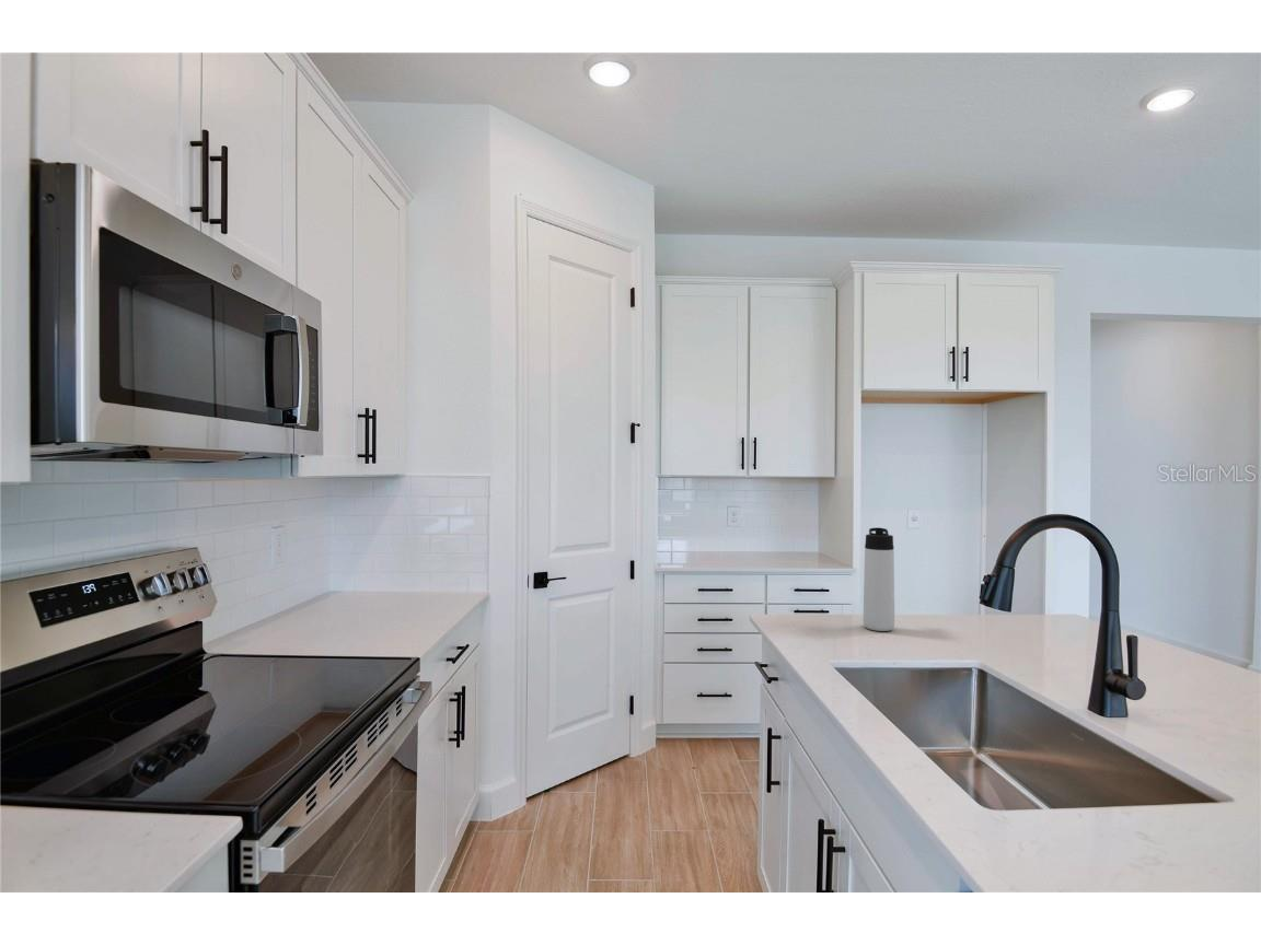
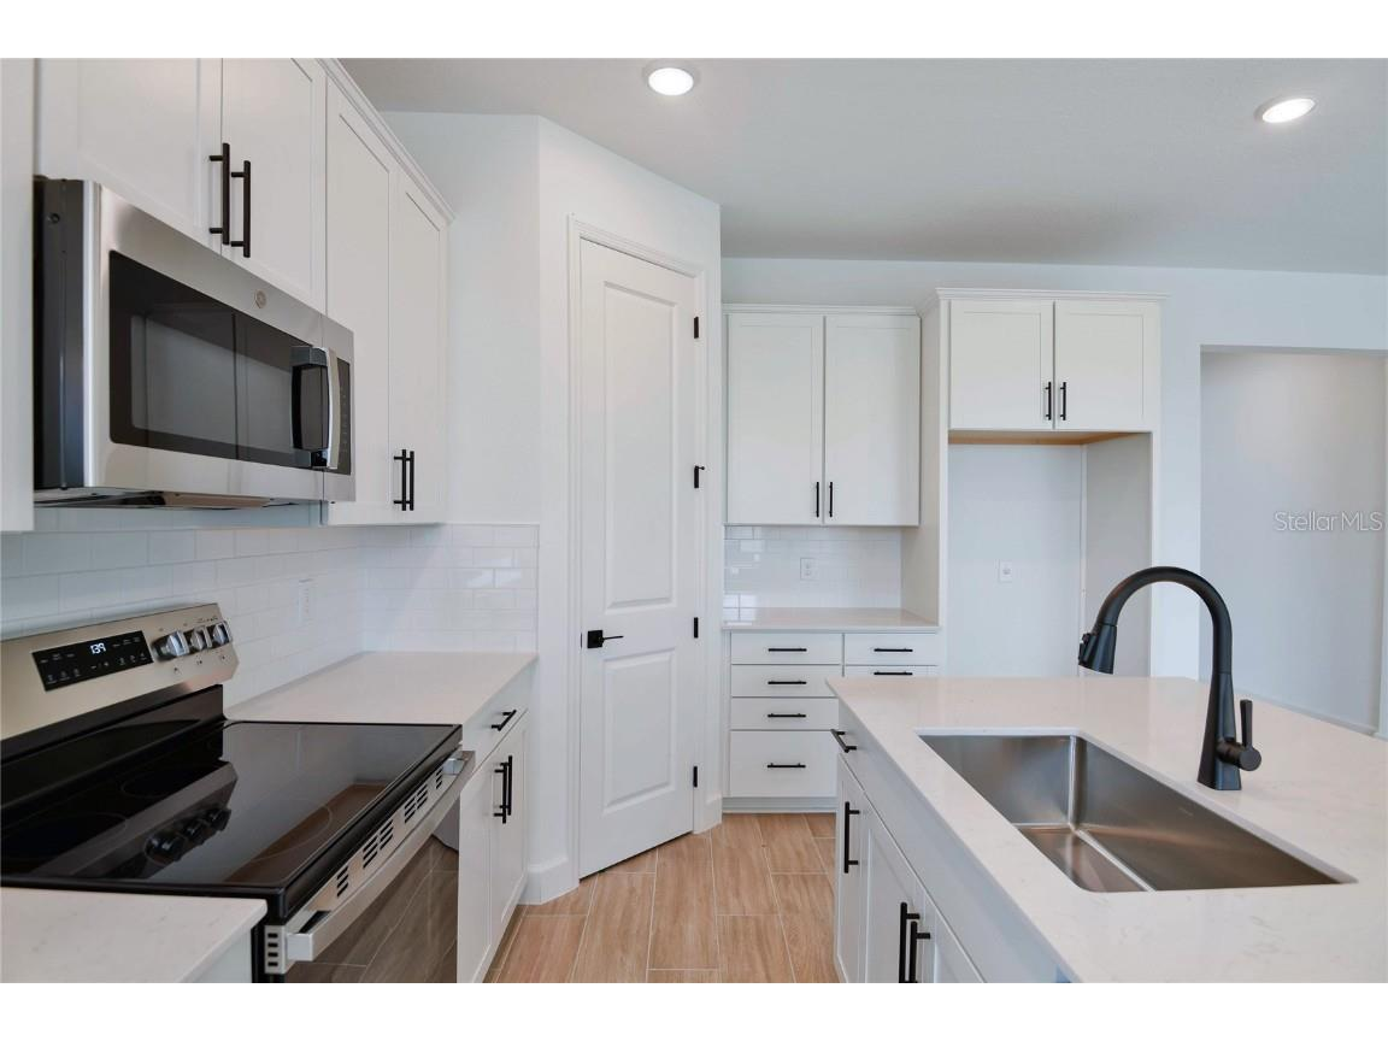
- thermos bottle (878, 578)
